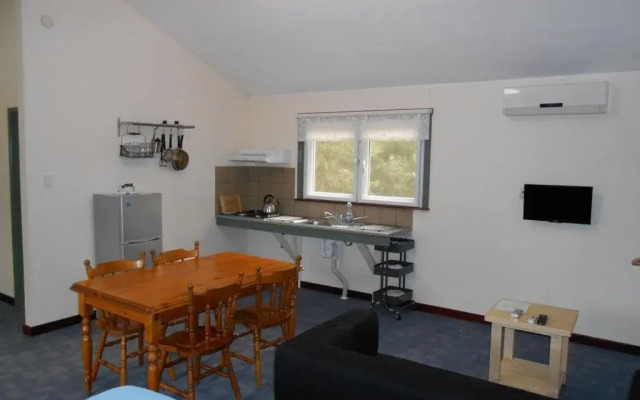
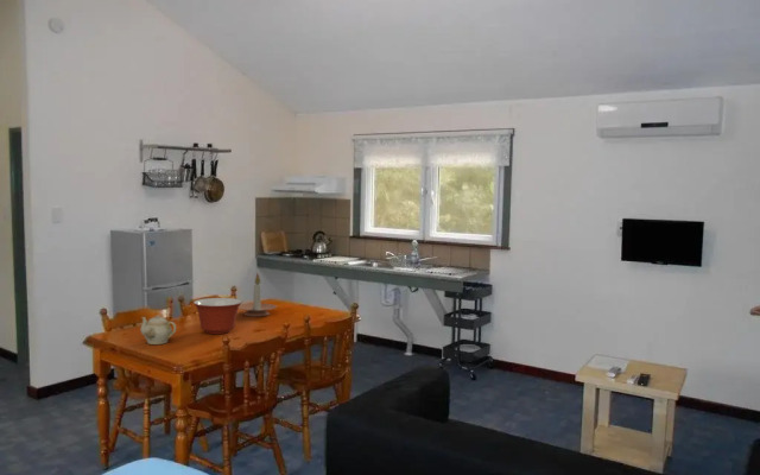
+ teapot (158, 329)
+ candle holder (256, 292)
+ mixing bowl (217, 316)
